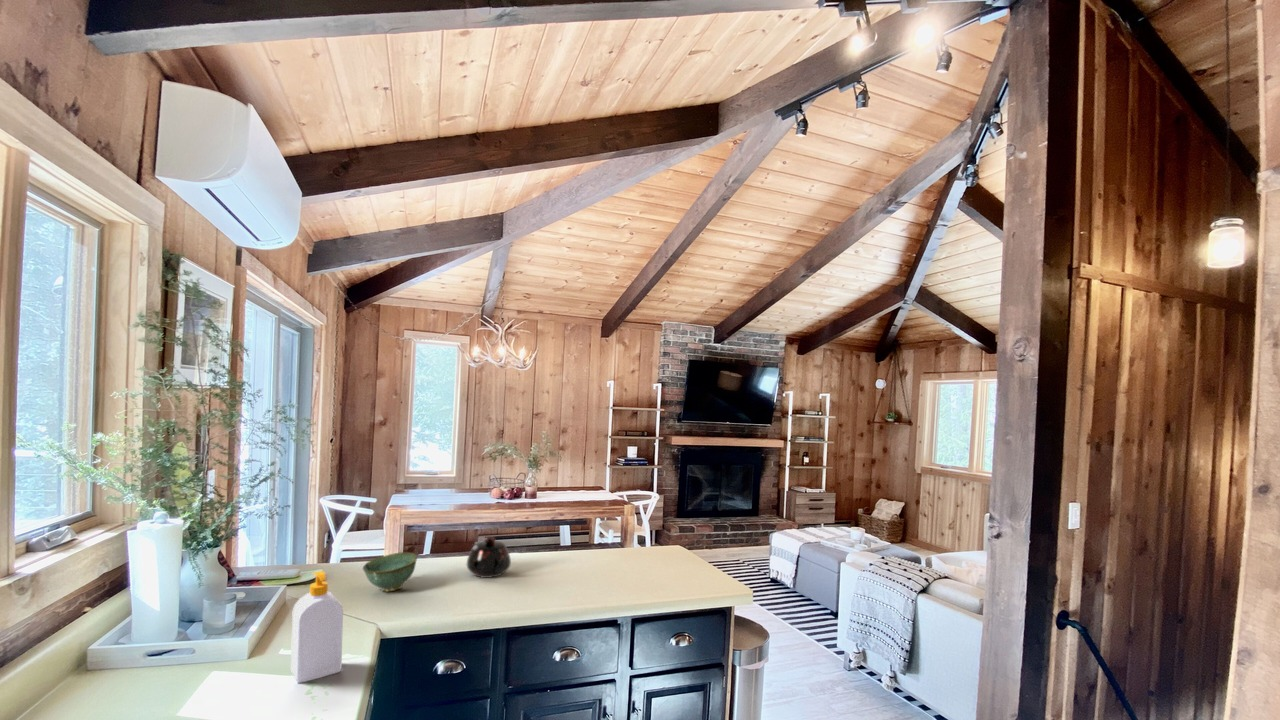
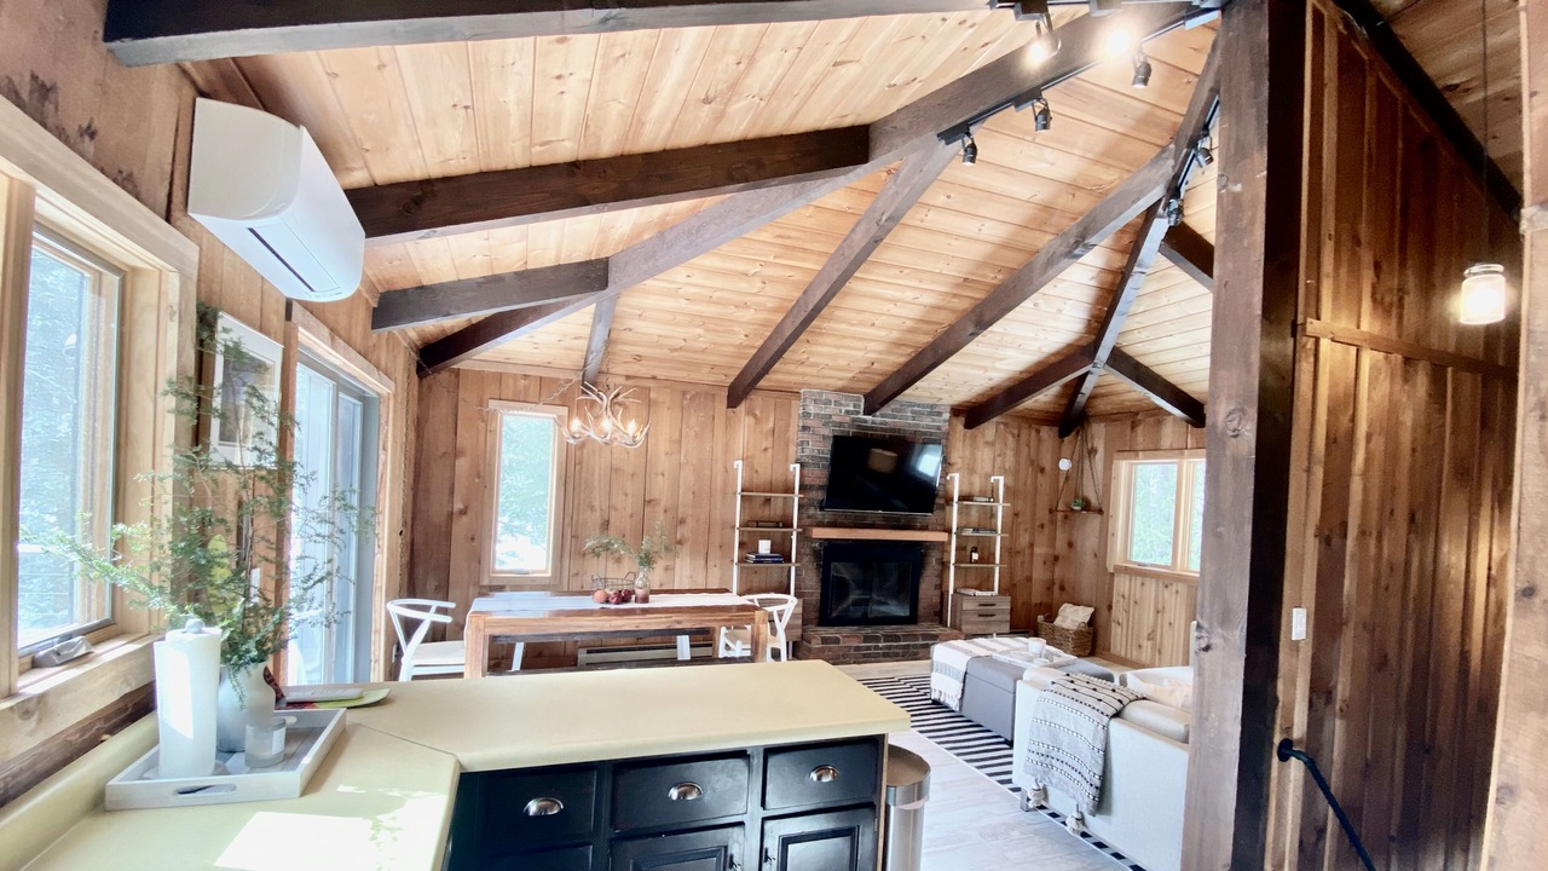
- soap bottle (318, 622)
- bowl (390, 573)
- teapot (490, 555)
